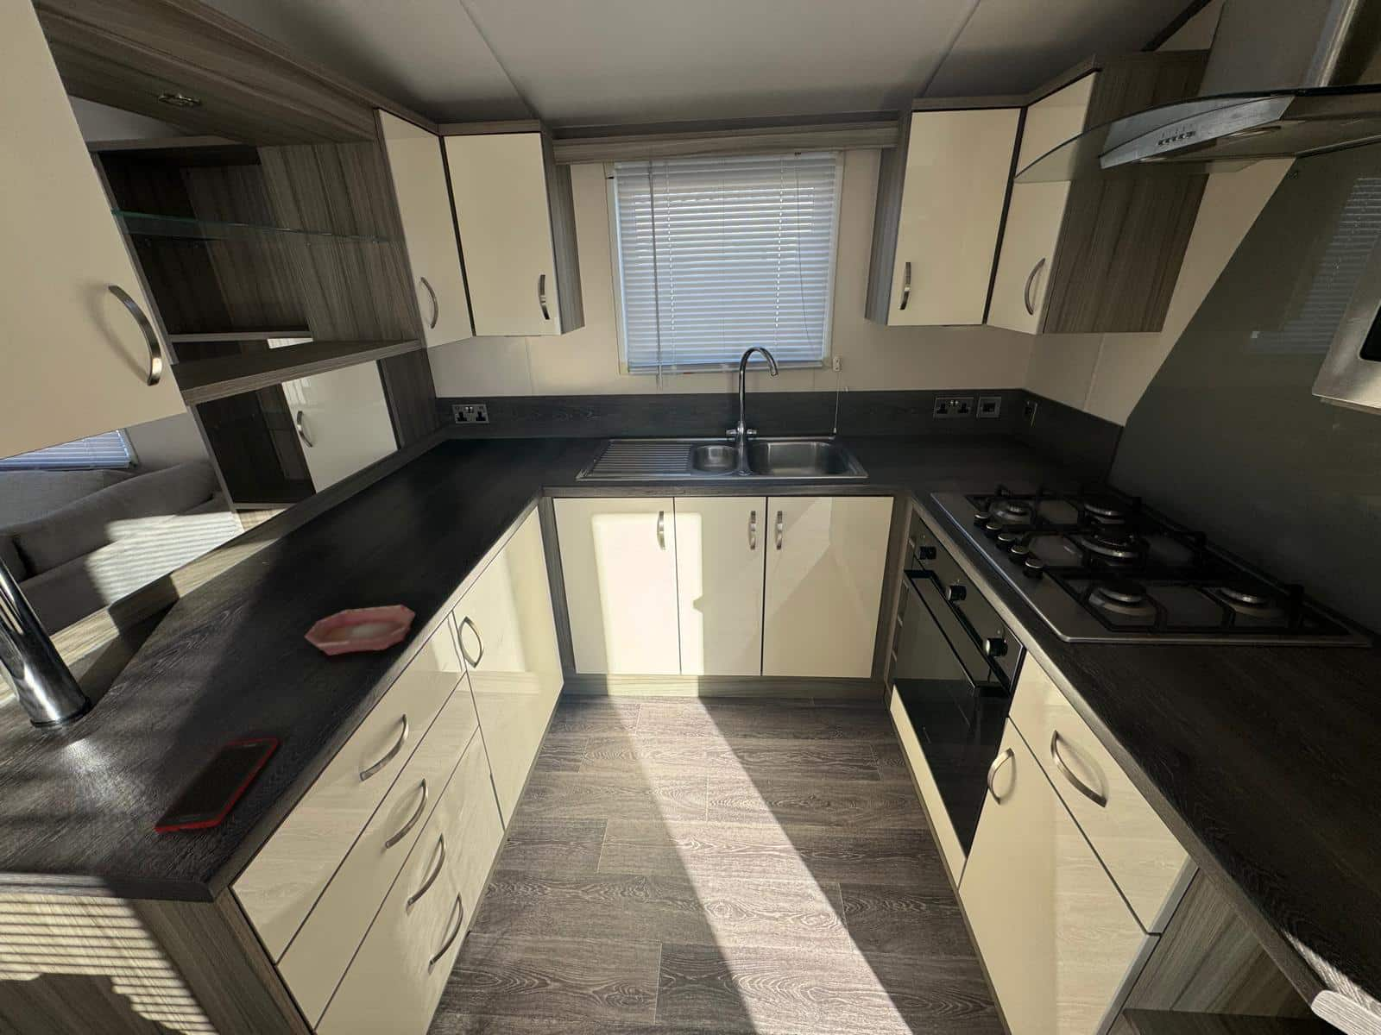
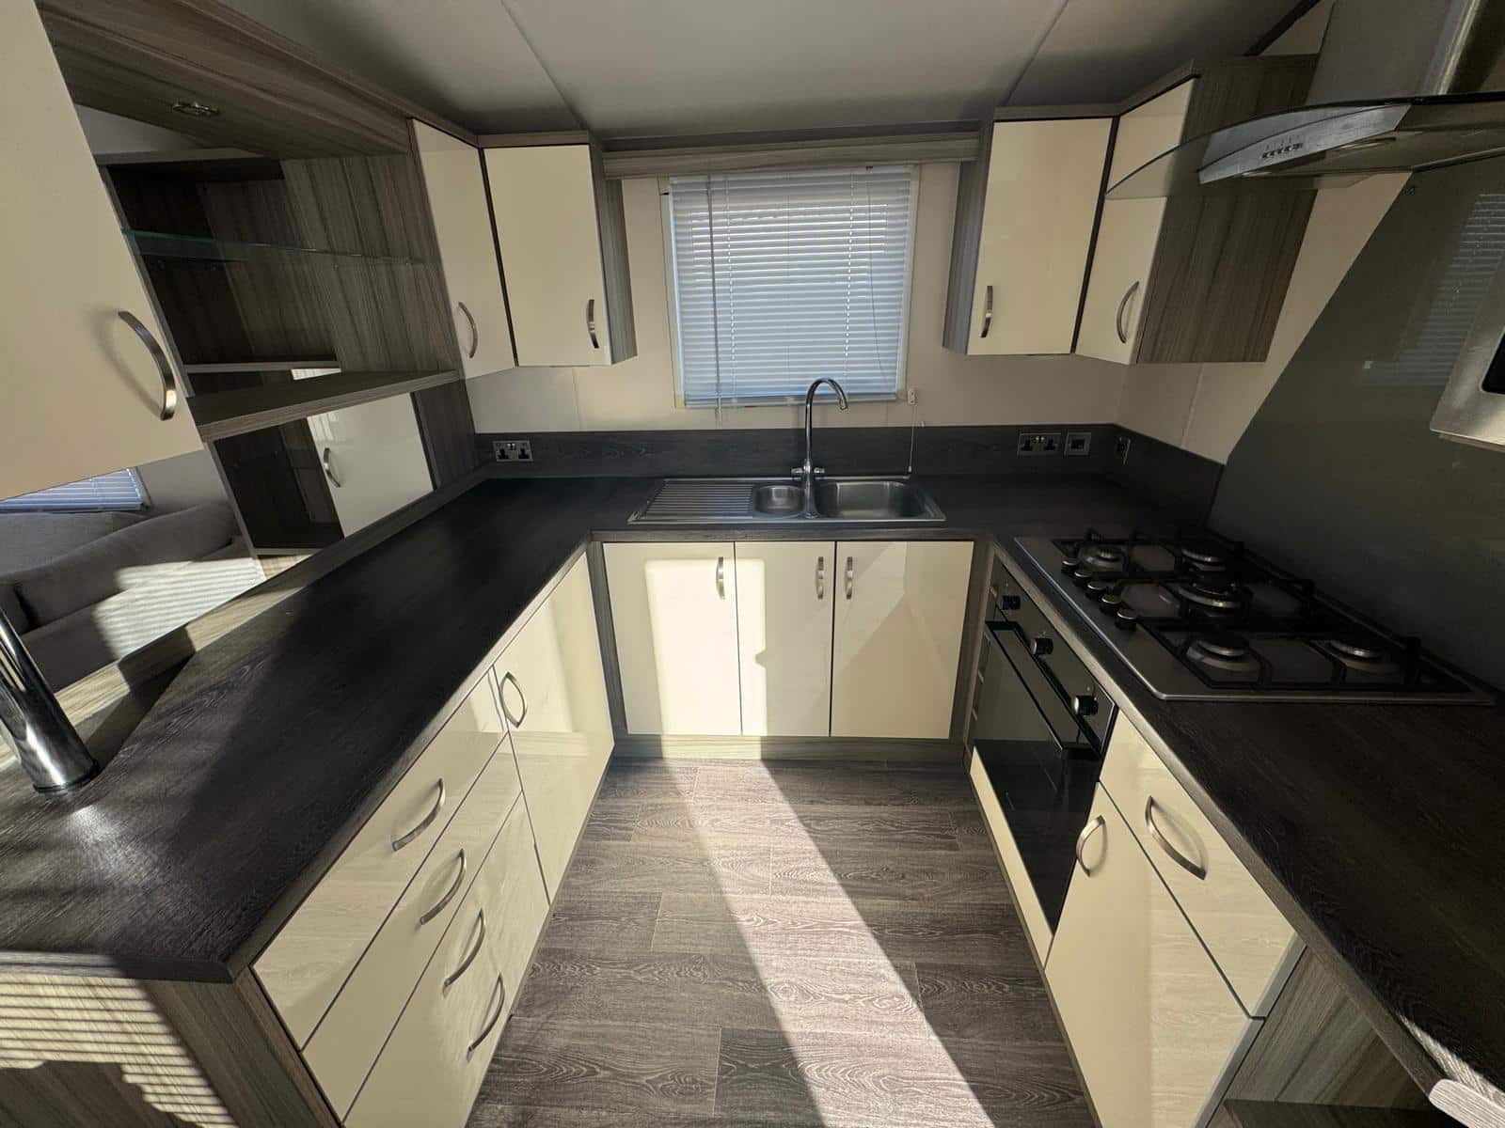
- cell phone (222, 782)
- bowl (362, 629)
